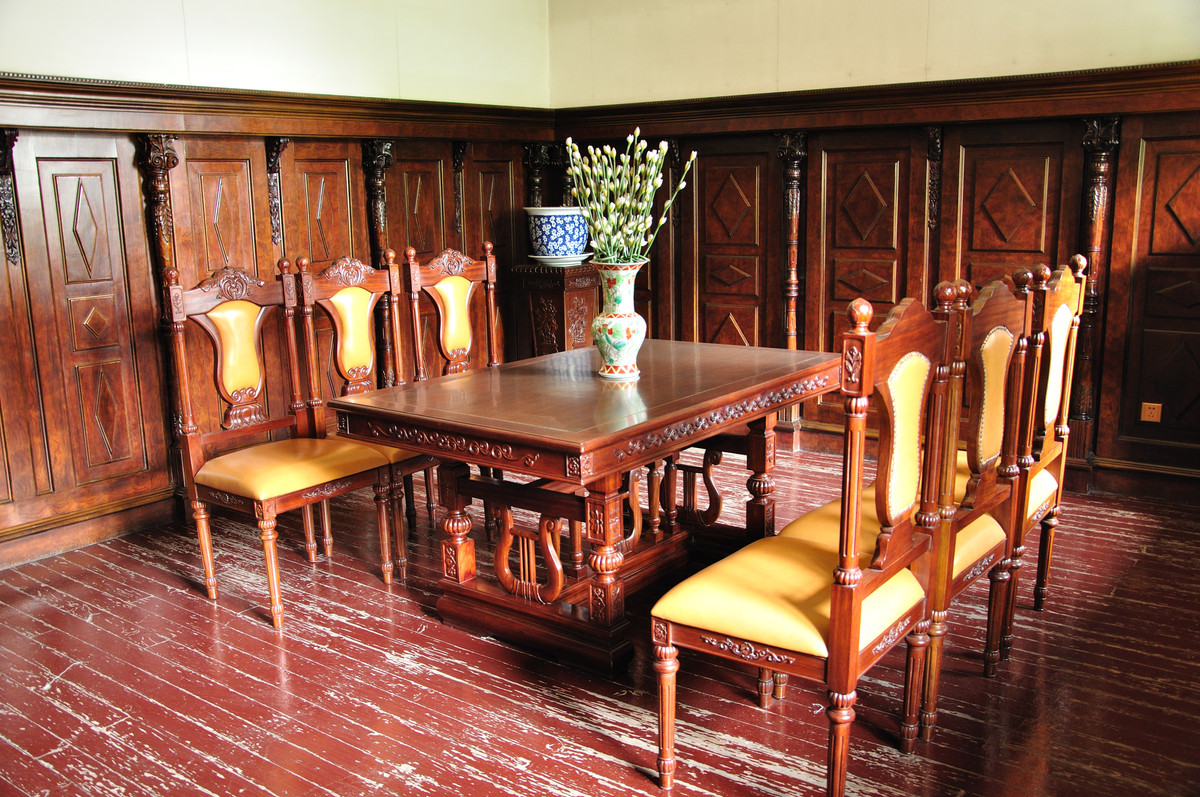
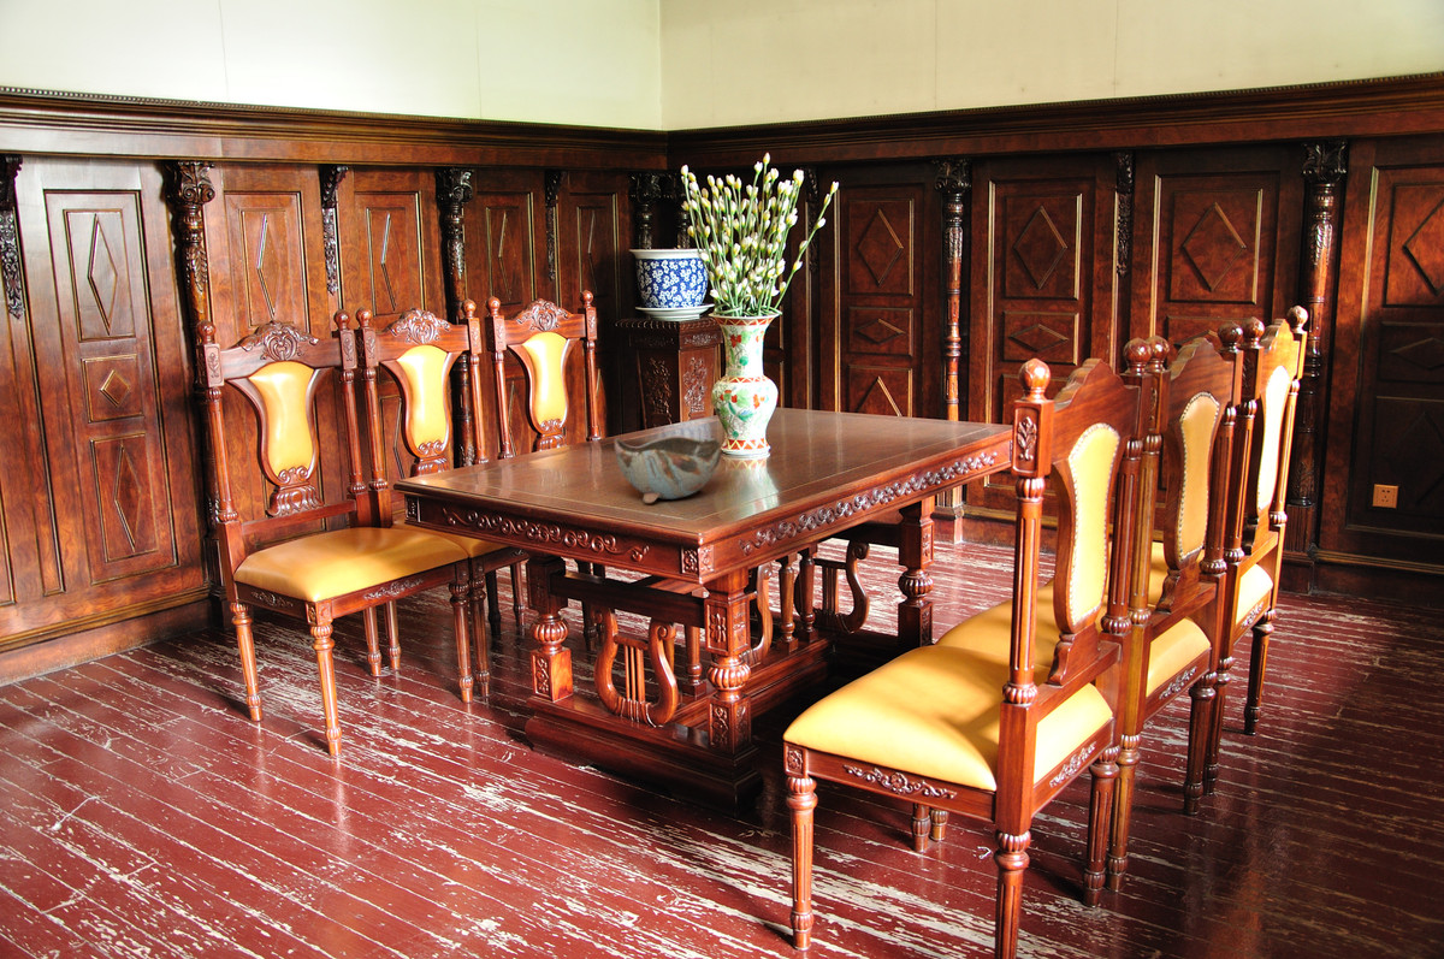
+ bowl (667, 467)
